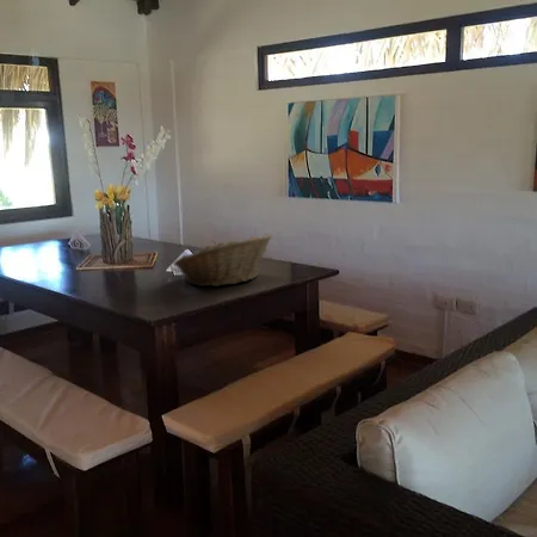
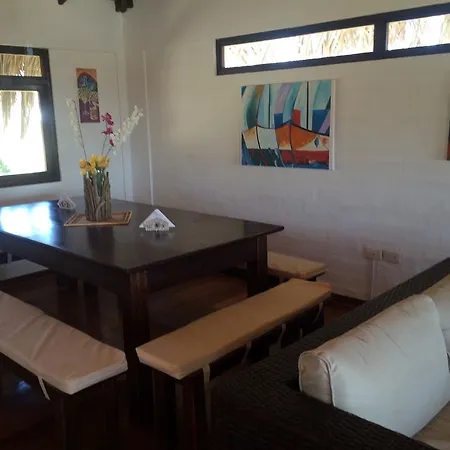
- fruit basket (224, 257)
